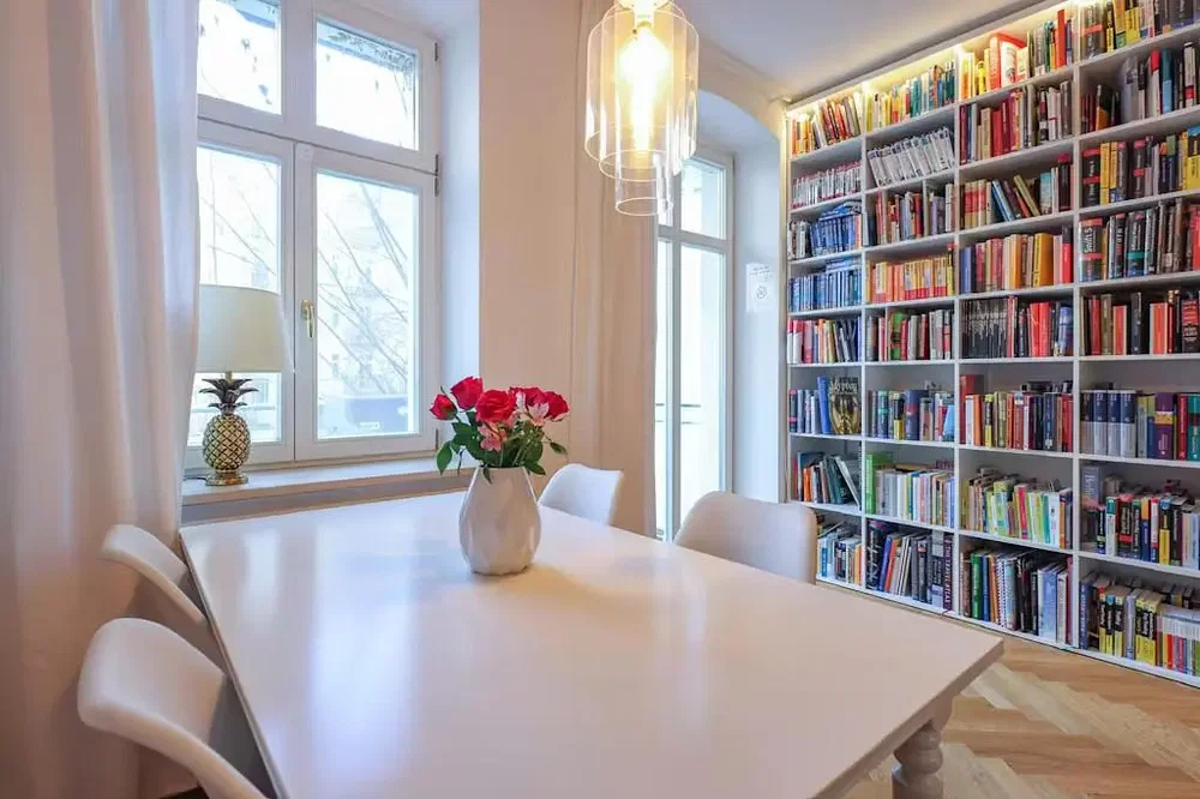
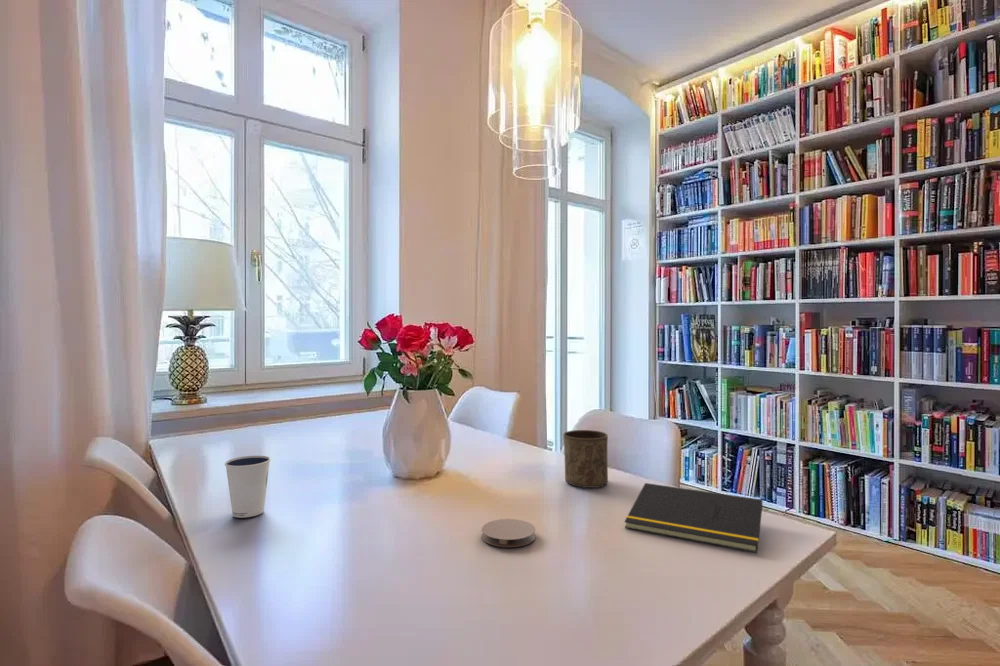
+ cup (585, 458)
+ coaster (508, 532)
+ dixie cup (248, 486)
+ notepad (694, 513)
